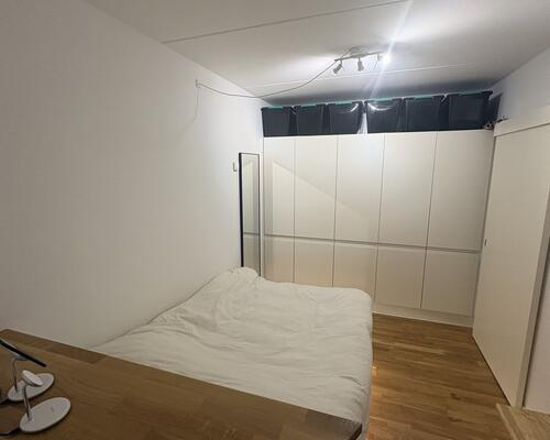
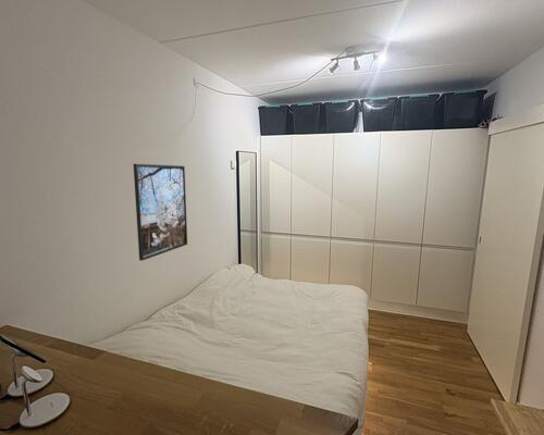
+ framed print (163, 209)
